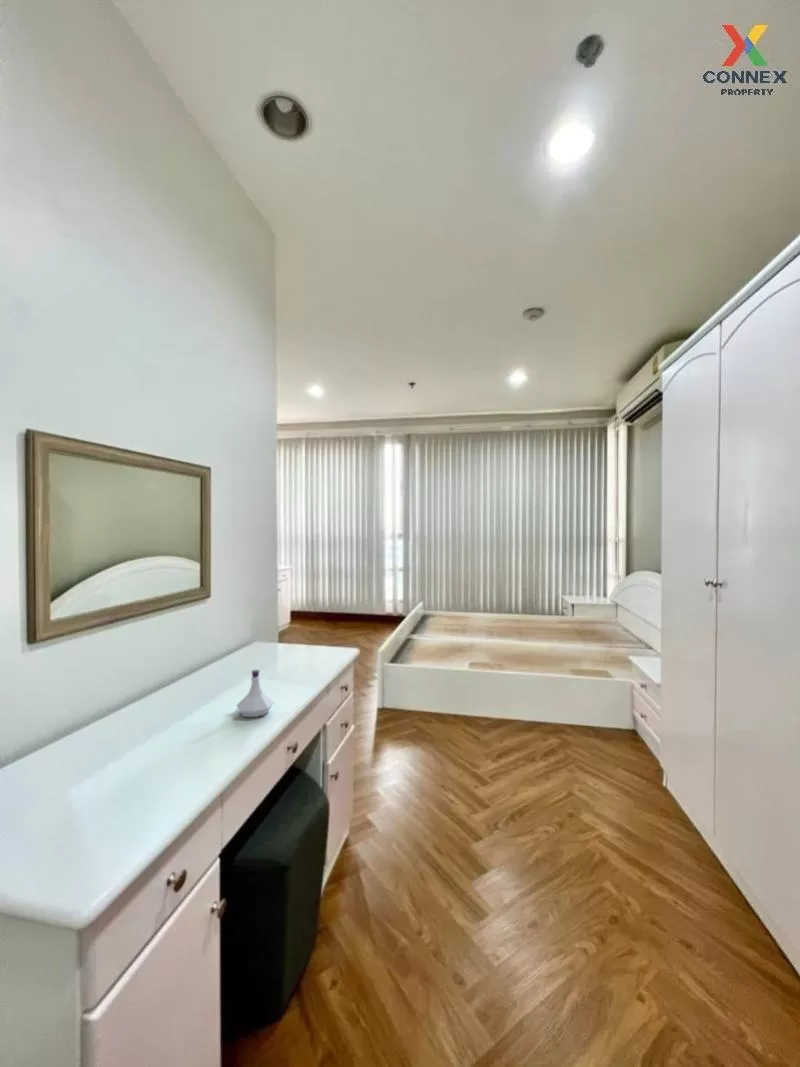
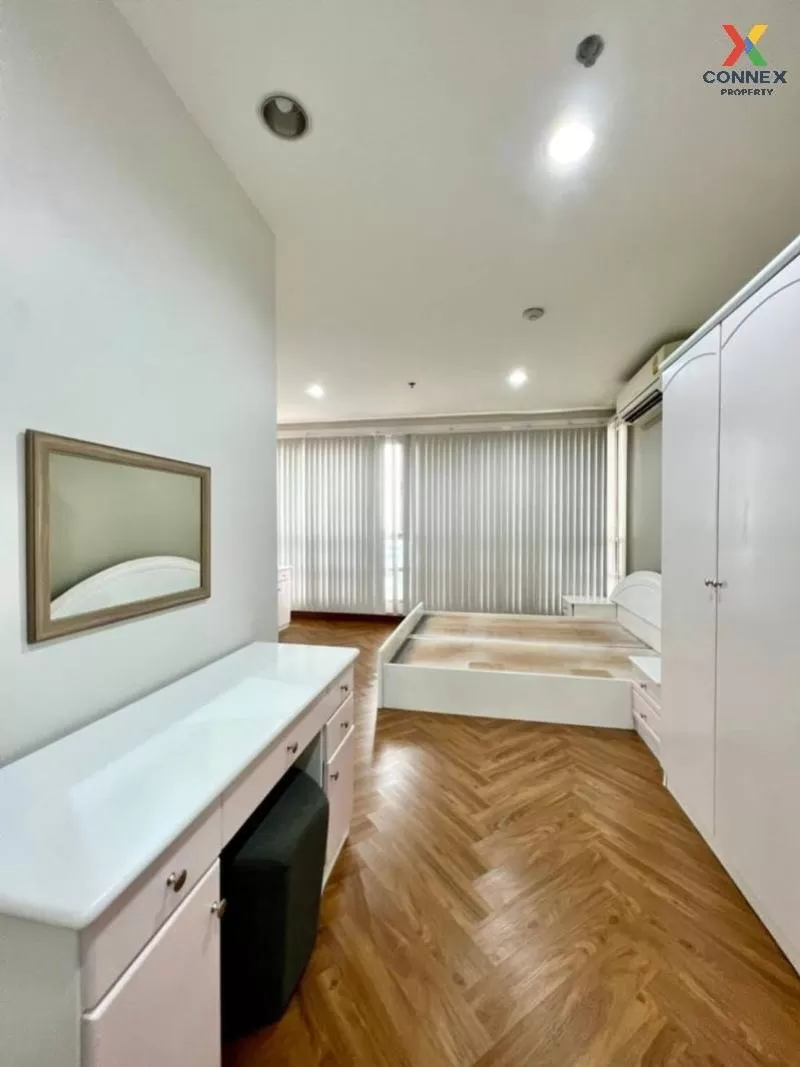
- perfume bottle (255, 691)
